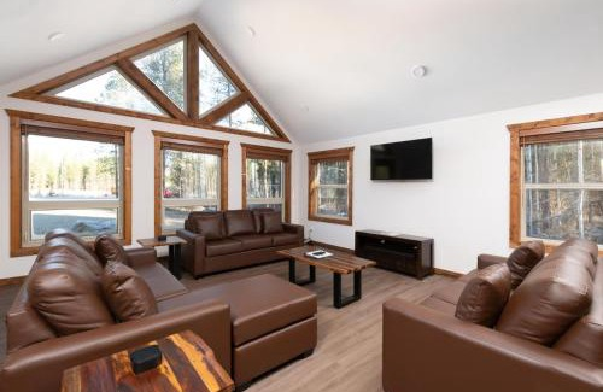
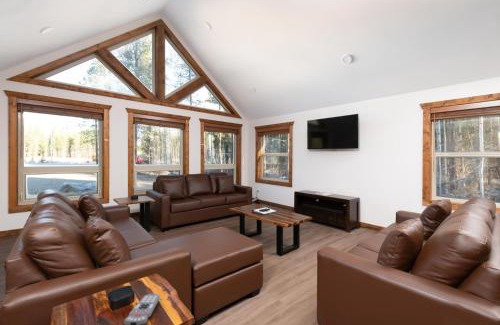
+ remote control (144, 308)
